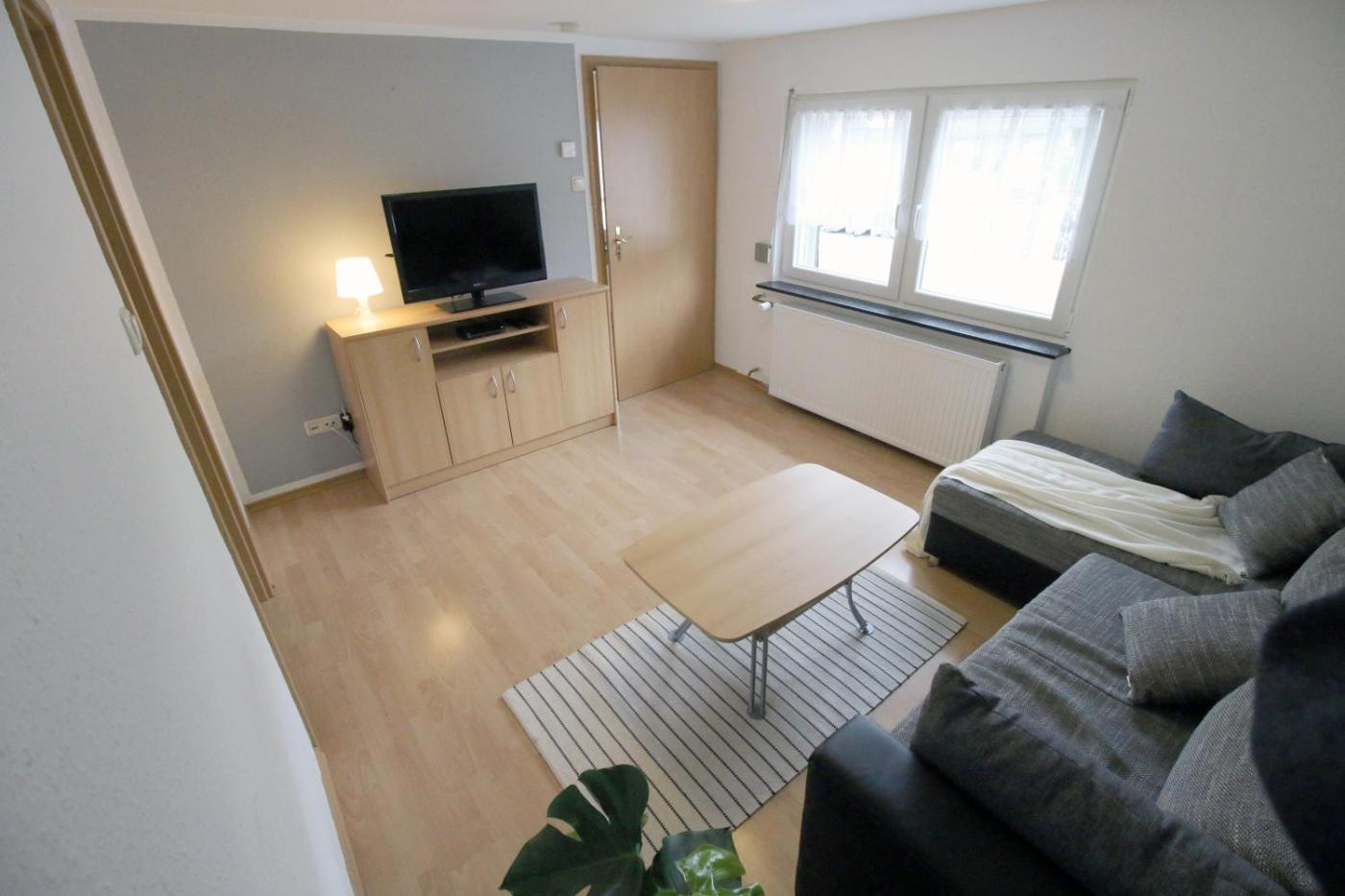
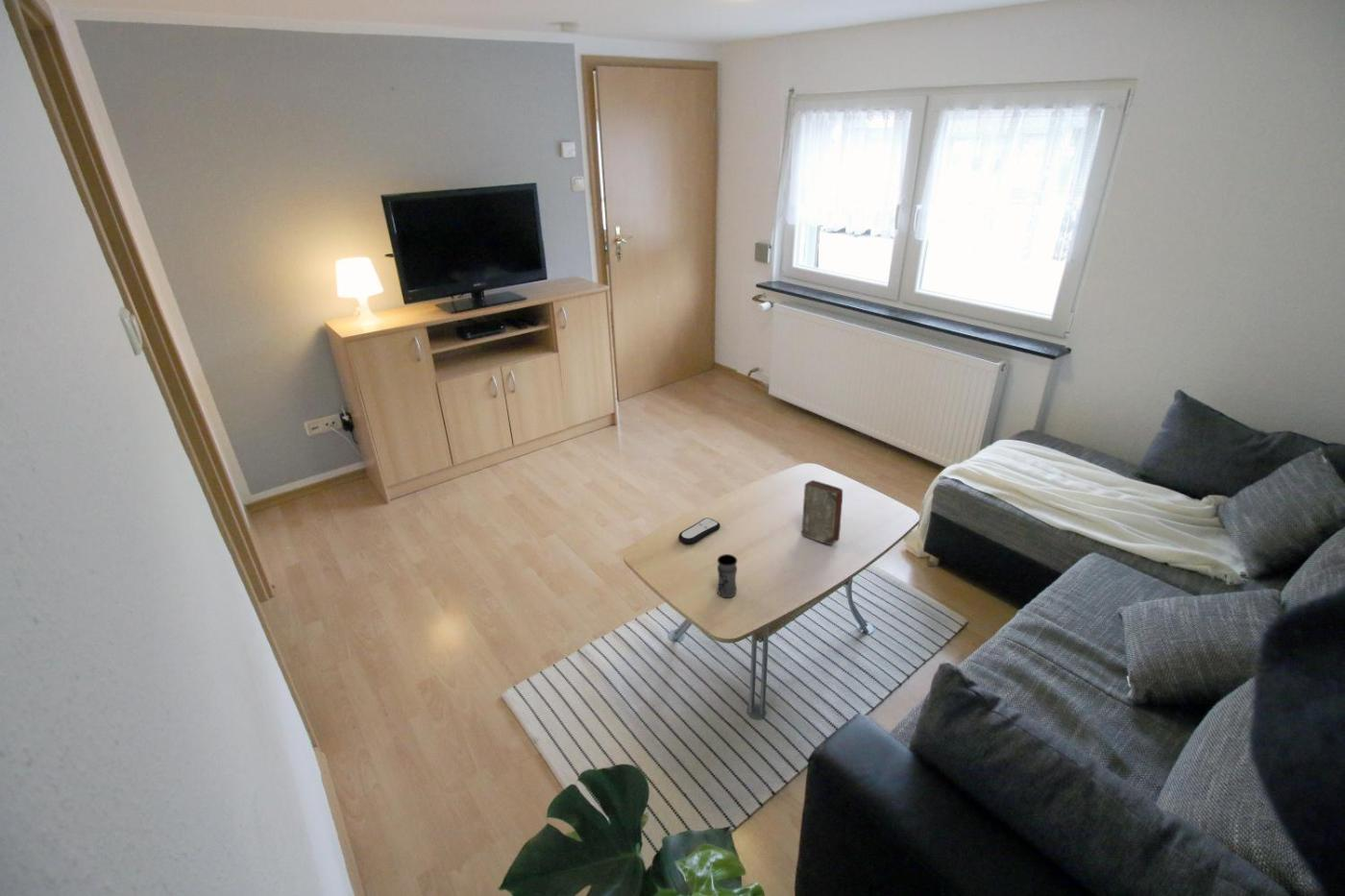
+ jar (726, 575)
+ remote control (698, 530)
+ book (821, 513)
